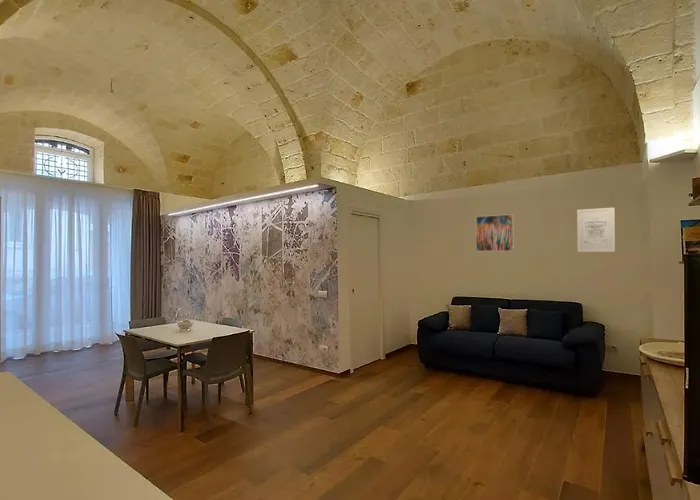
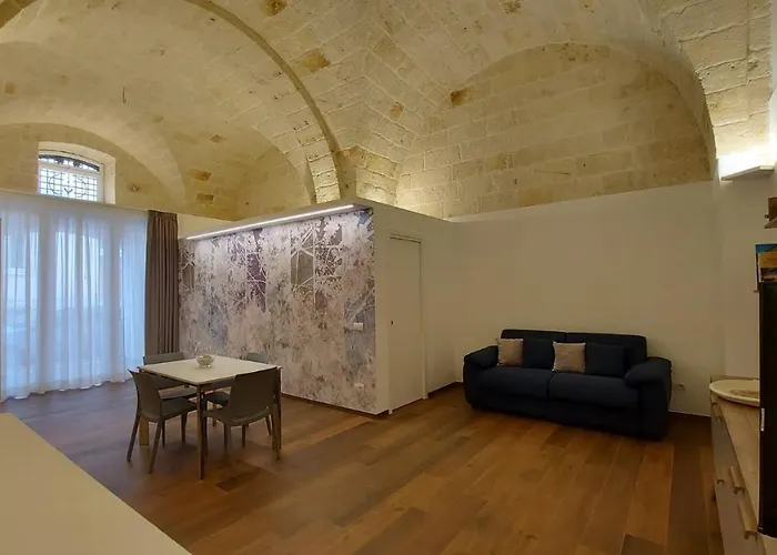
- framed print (494, 233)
- wall art (595, 230)
